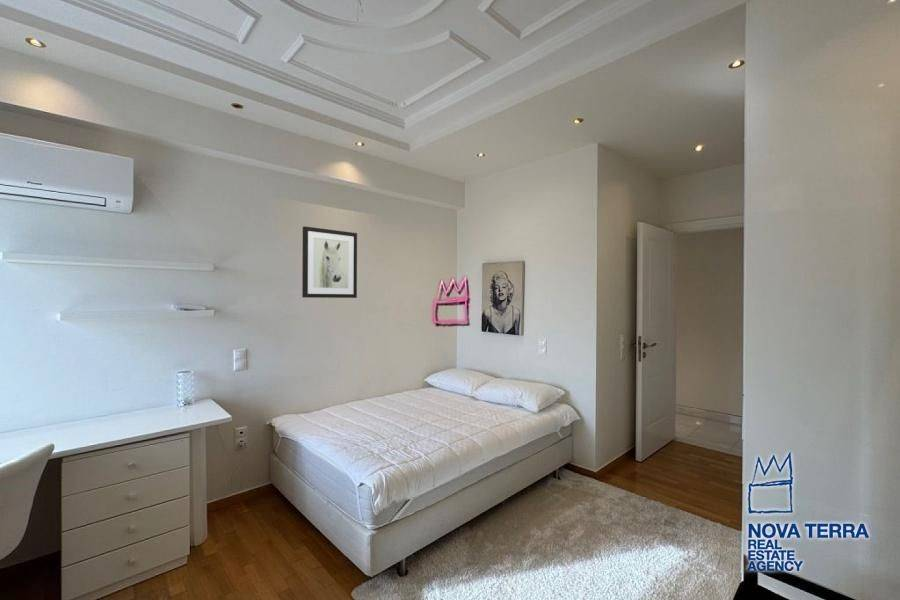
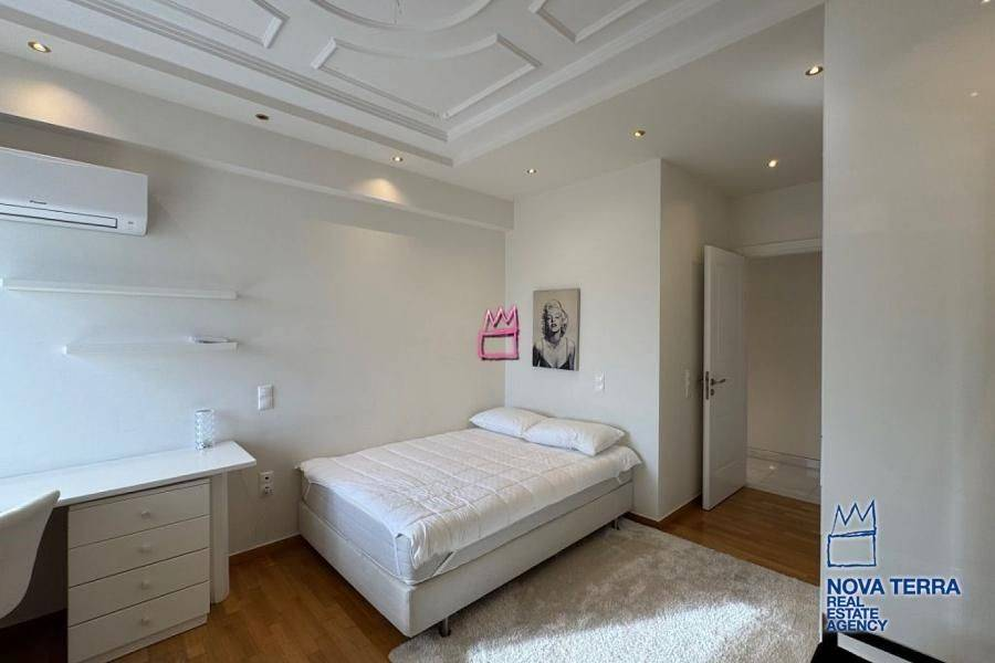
- wall art (330, 263)
